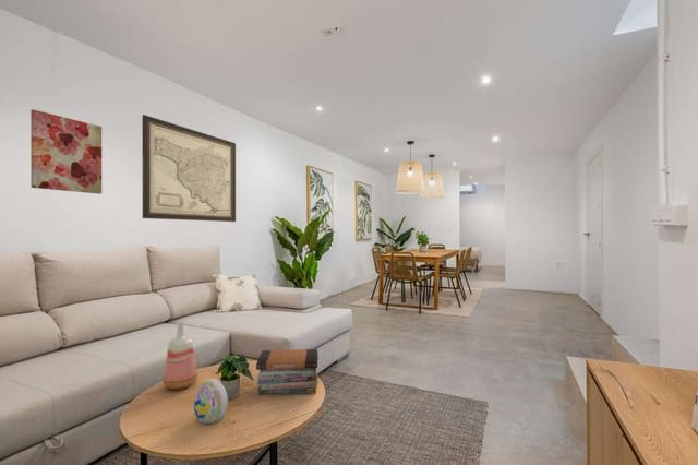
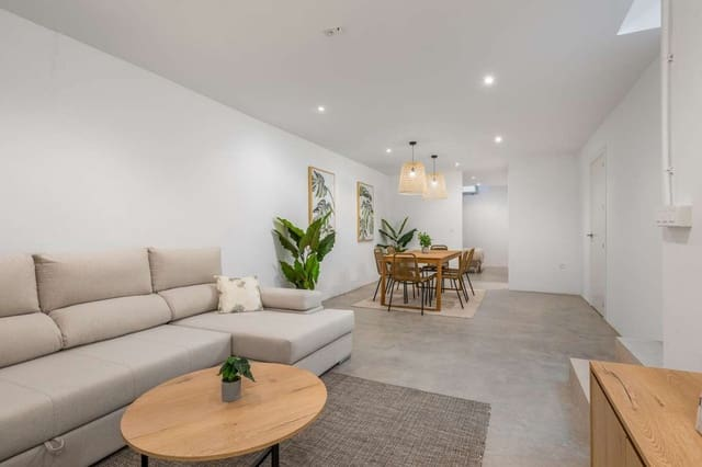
- decorative egg (210, 398)
- wall art (69, 154)
- wall art (195, 175)
- vase (180, 354)
- book stack (288, 371)
